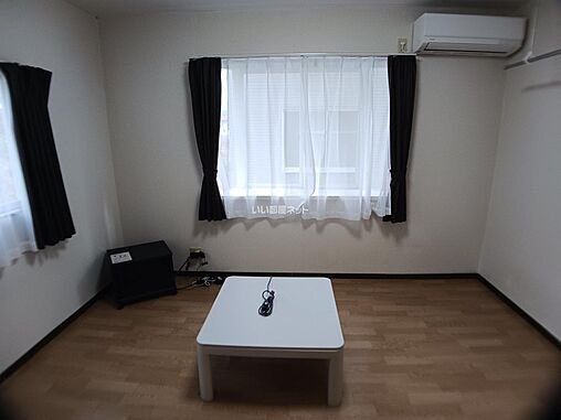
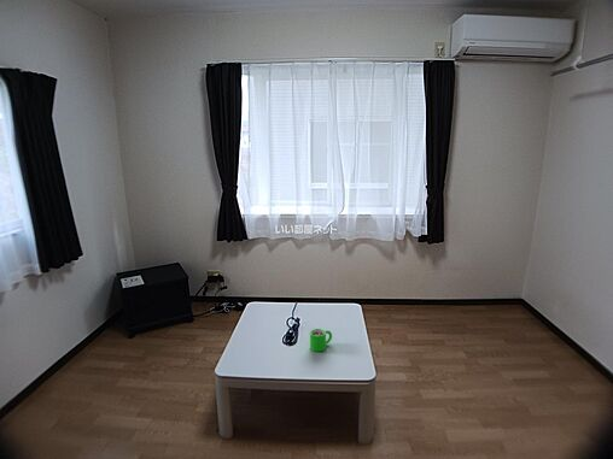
+ mug (321, 339)
